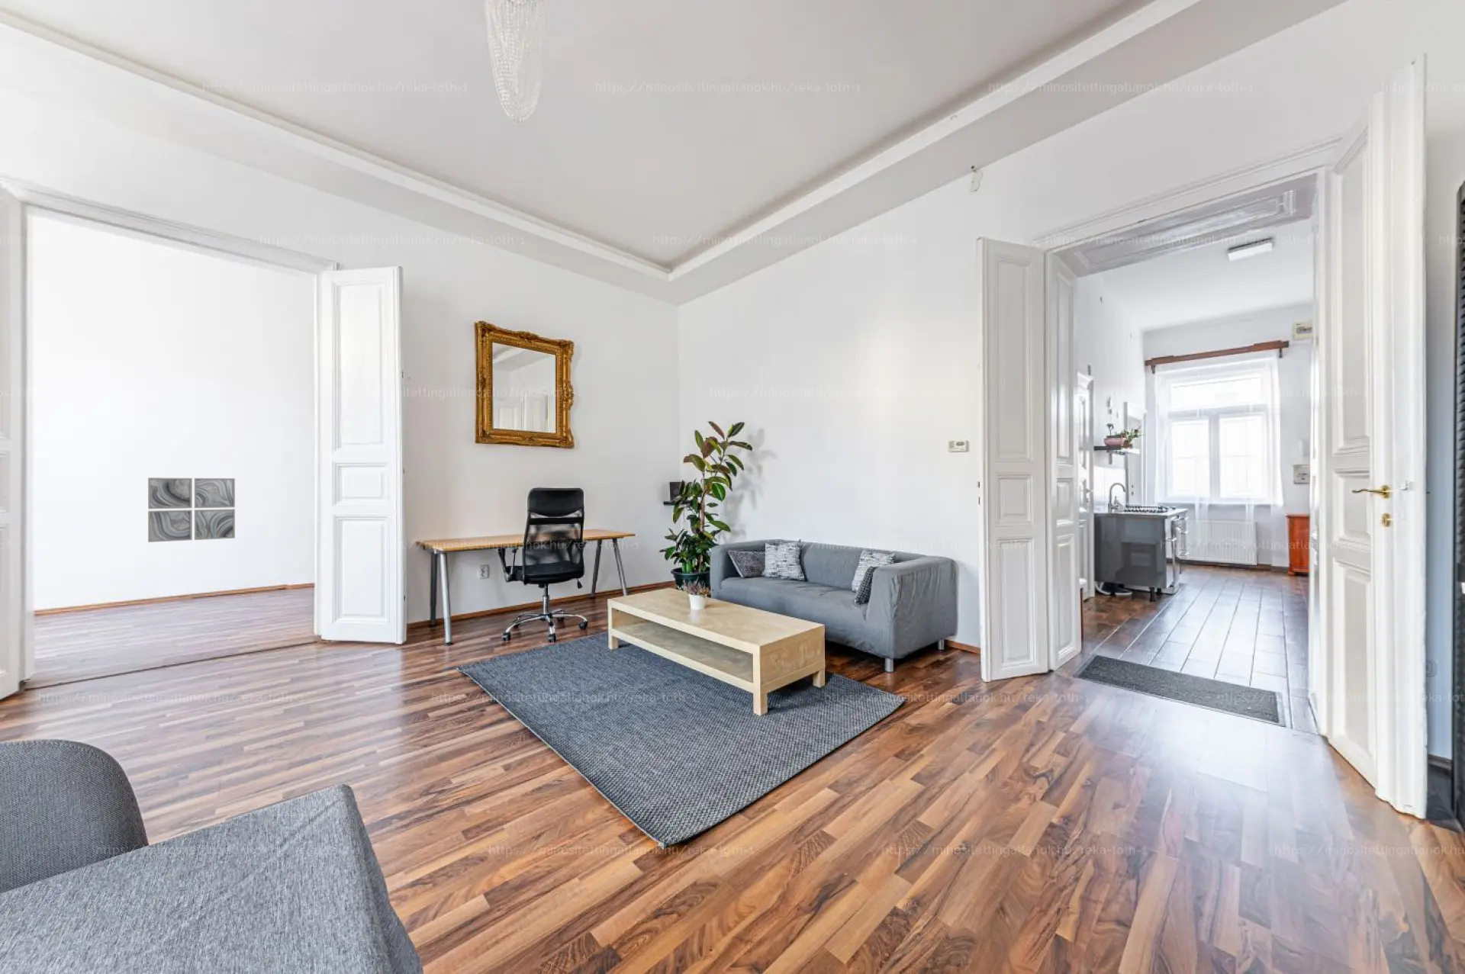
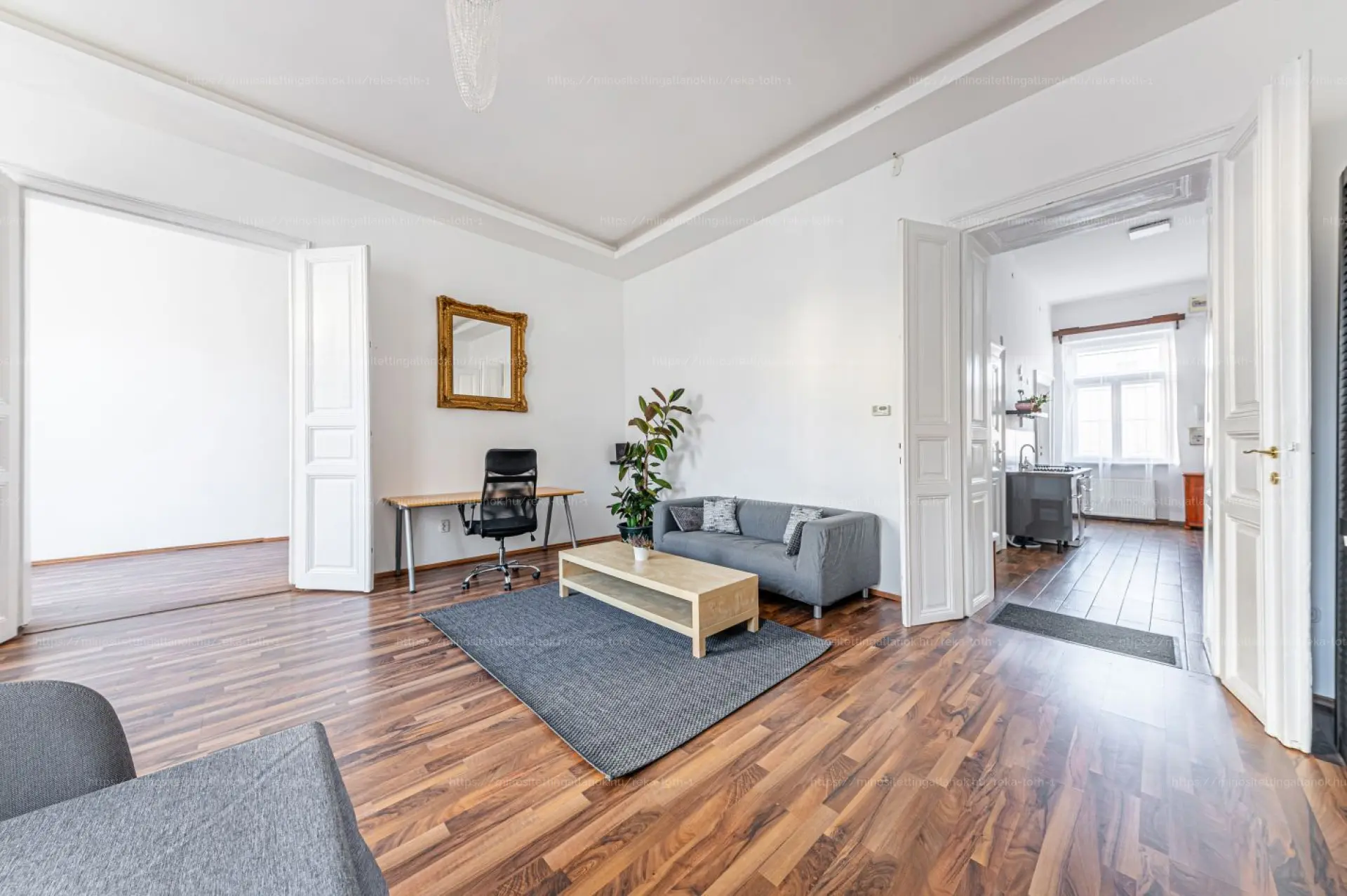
- wall art (195, 510)
